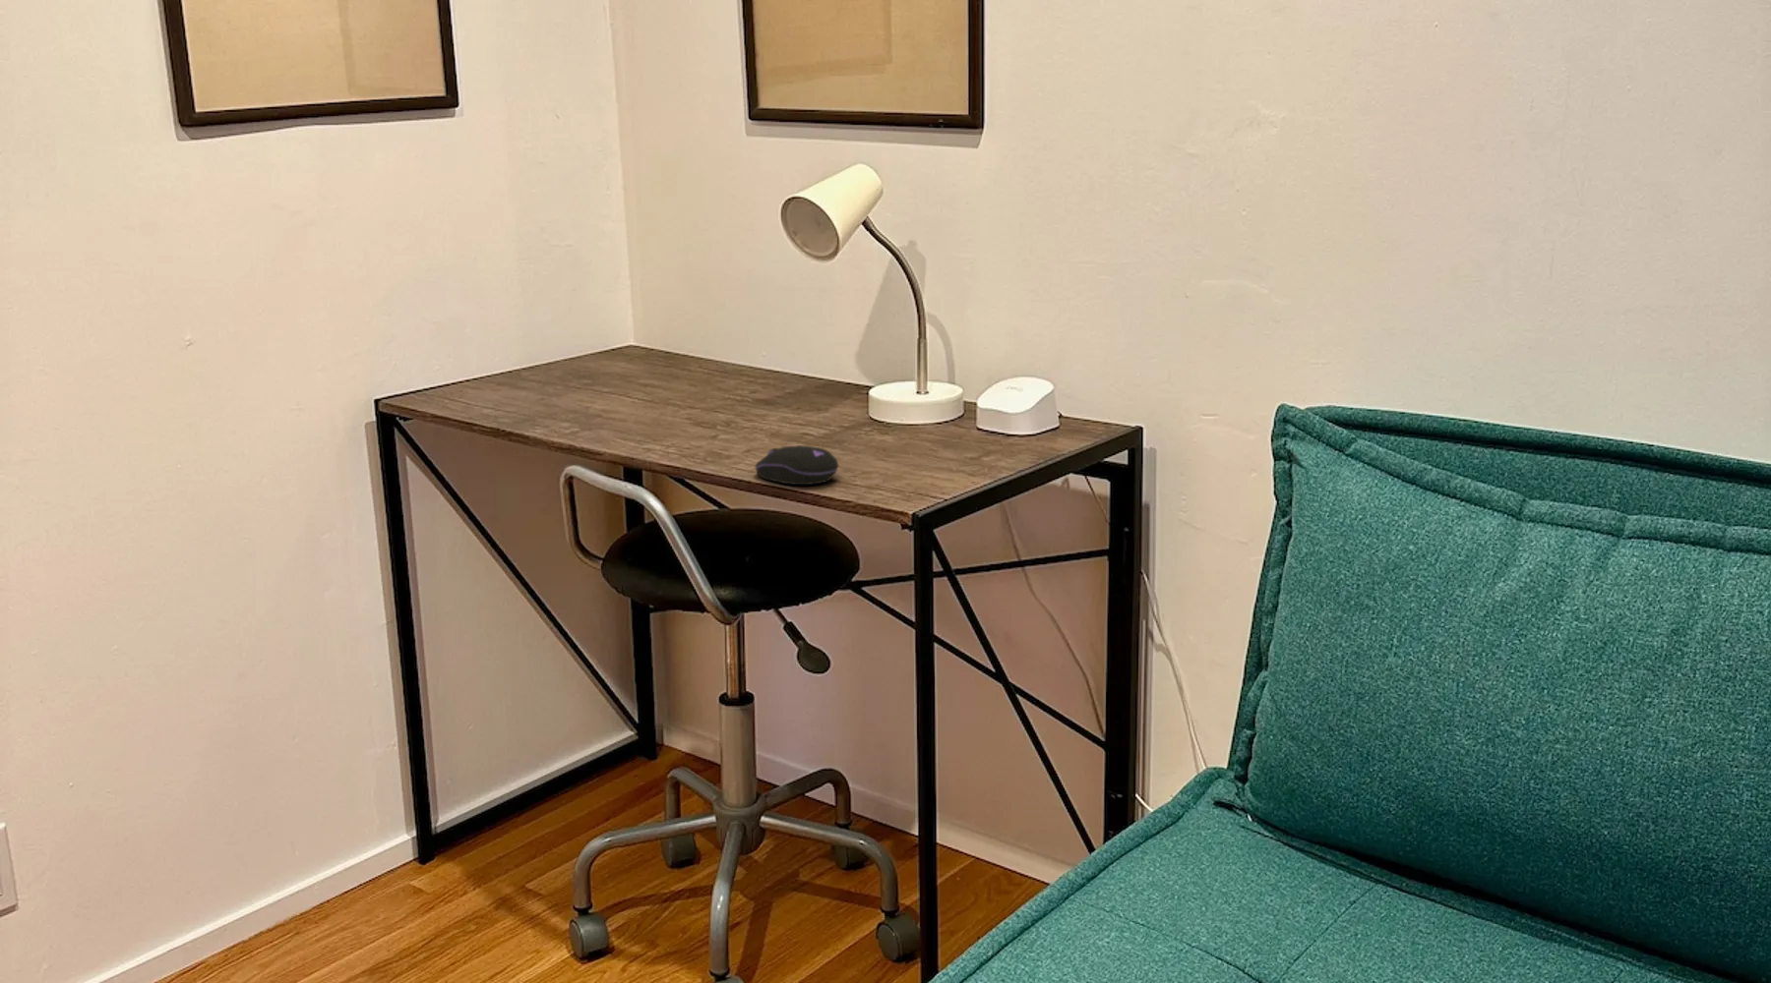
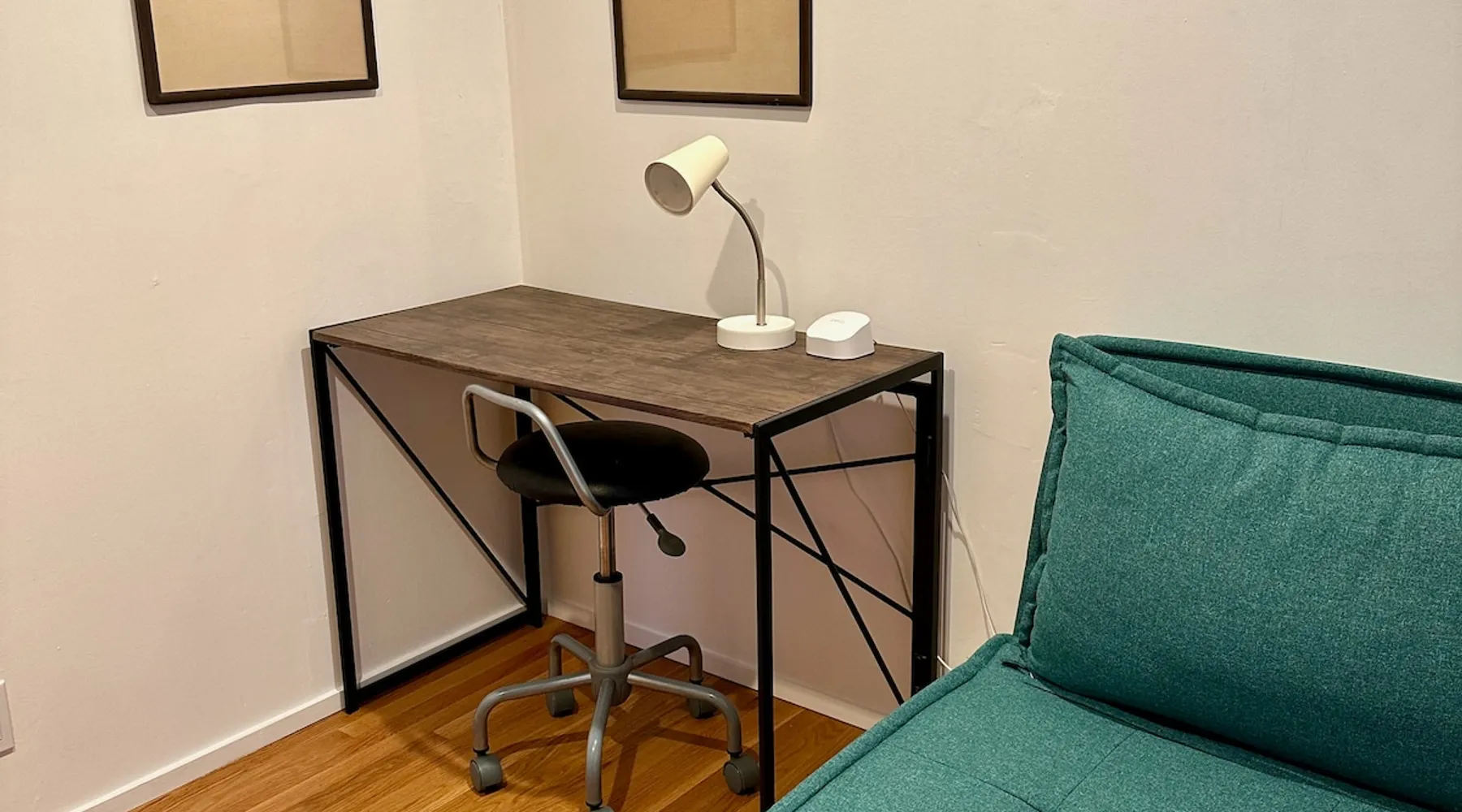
- computer mouse (795, 461)
